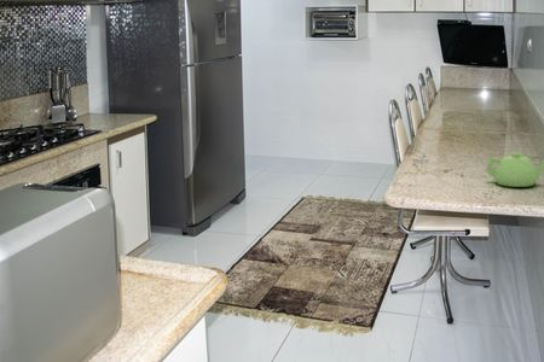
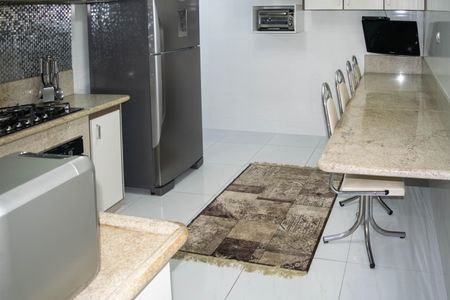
- teapot (515, 168)
